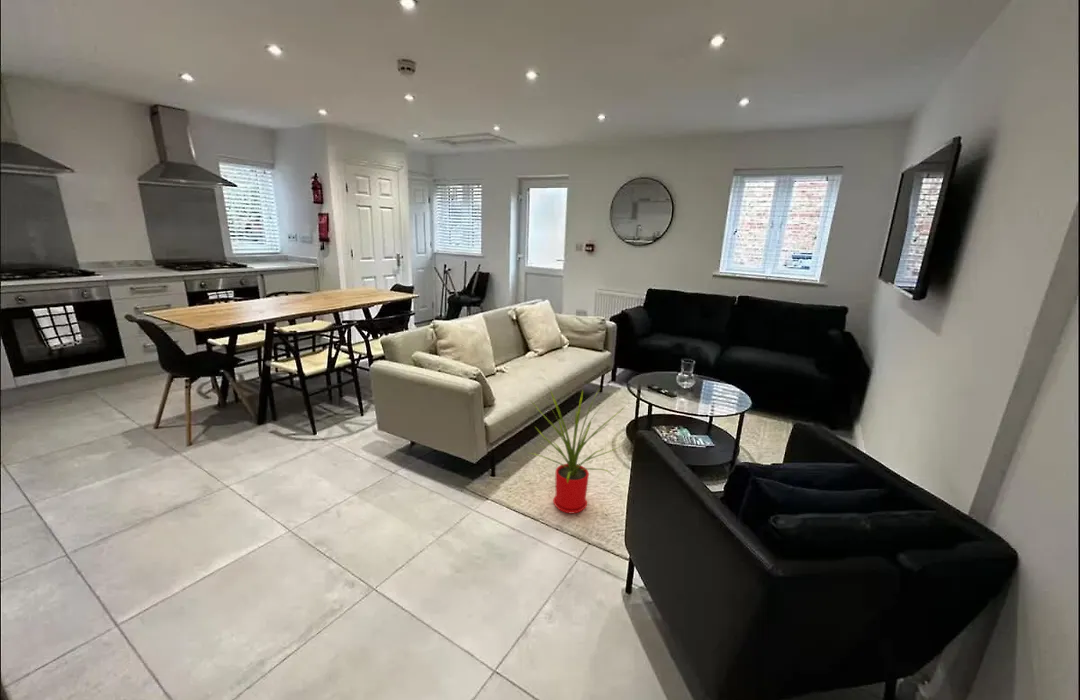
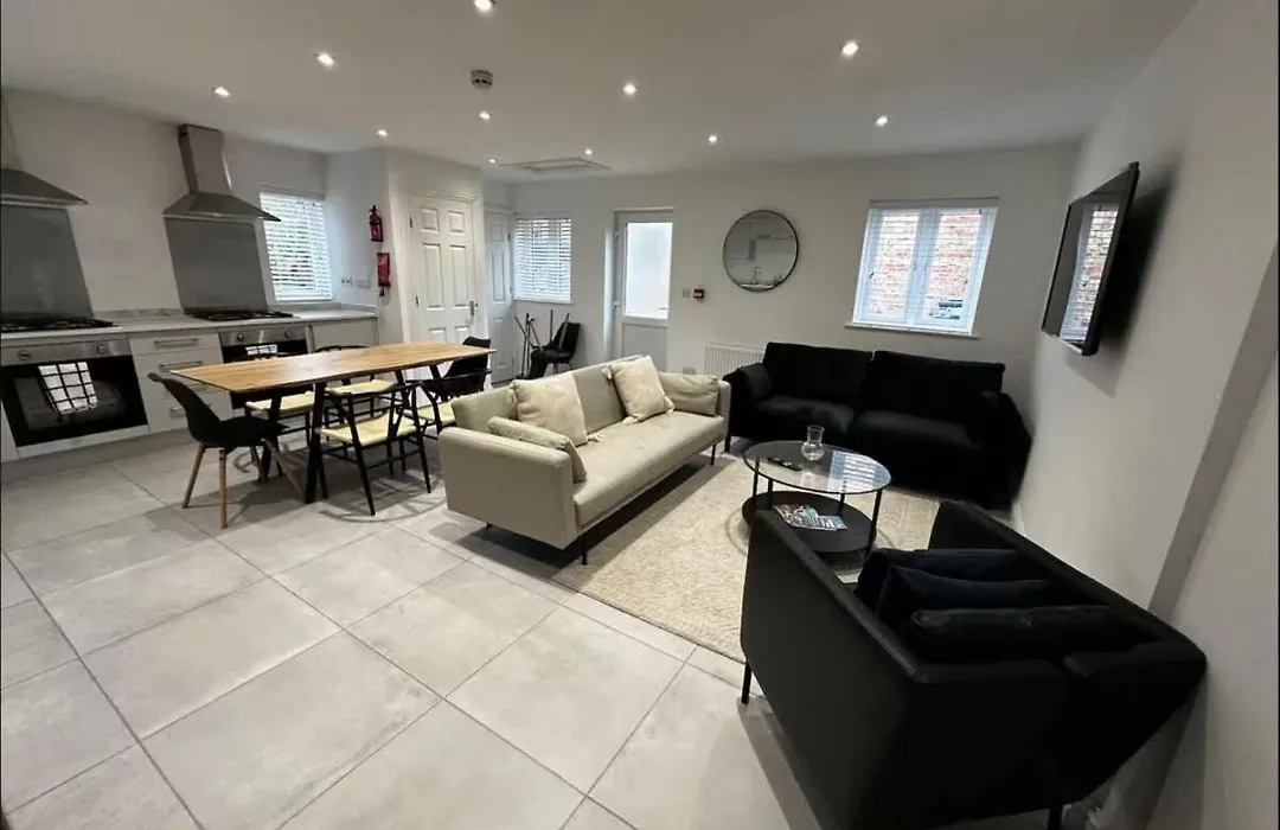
- house plant (574, 449)
